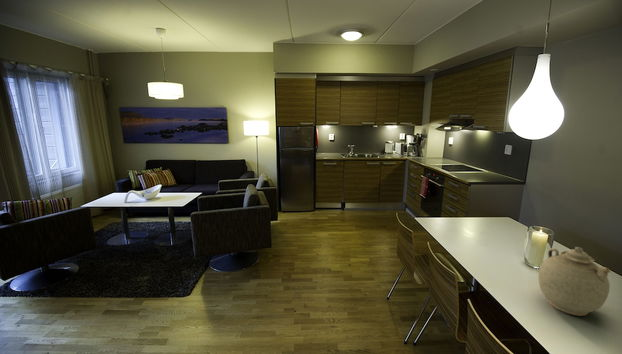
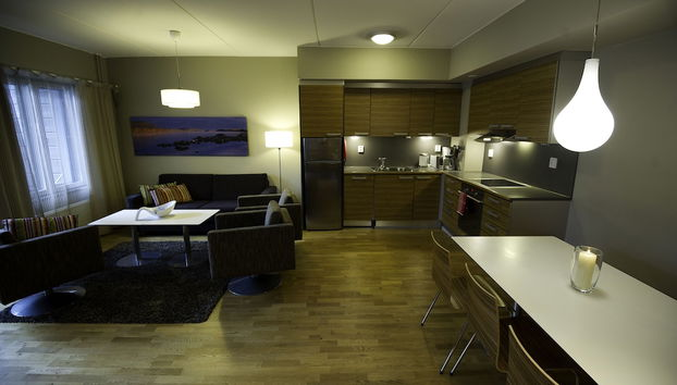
- teapot (573, 277)
